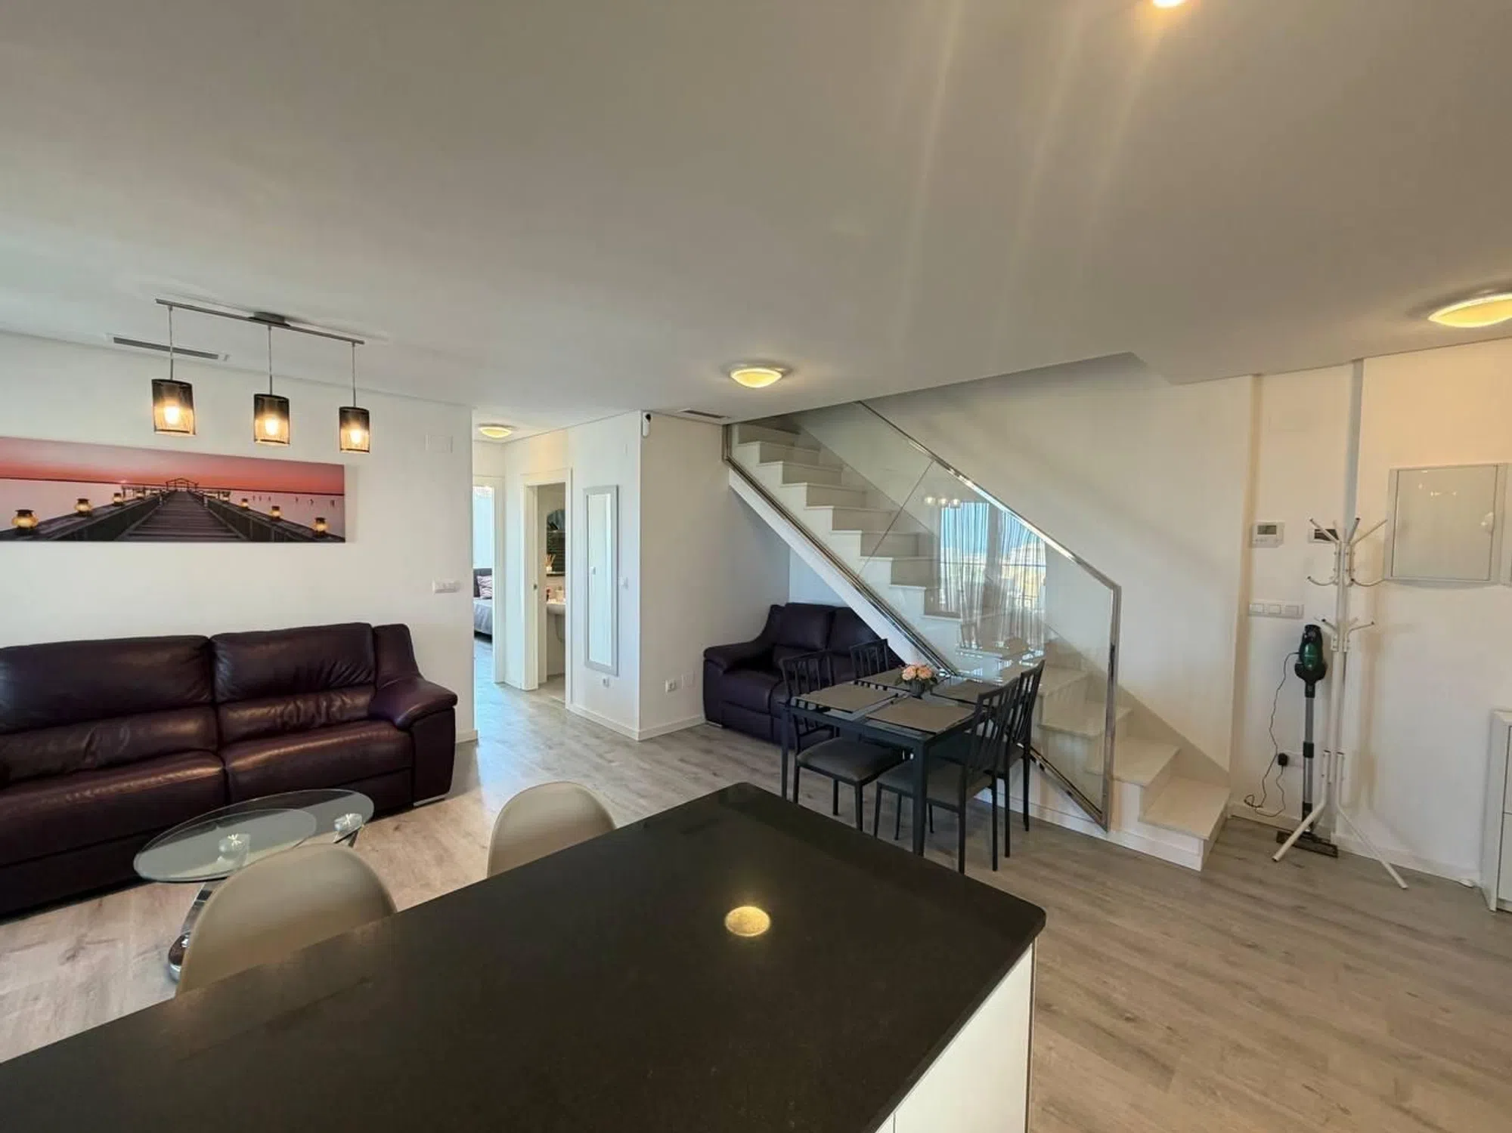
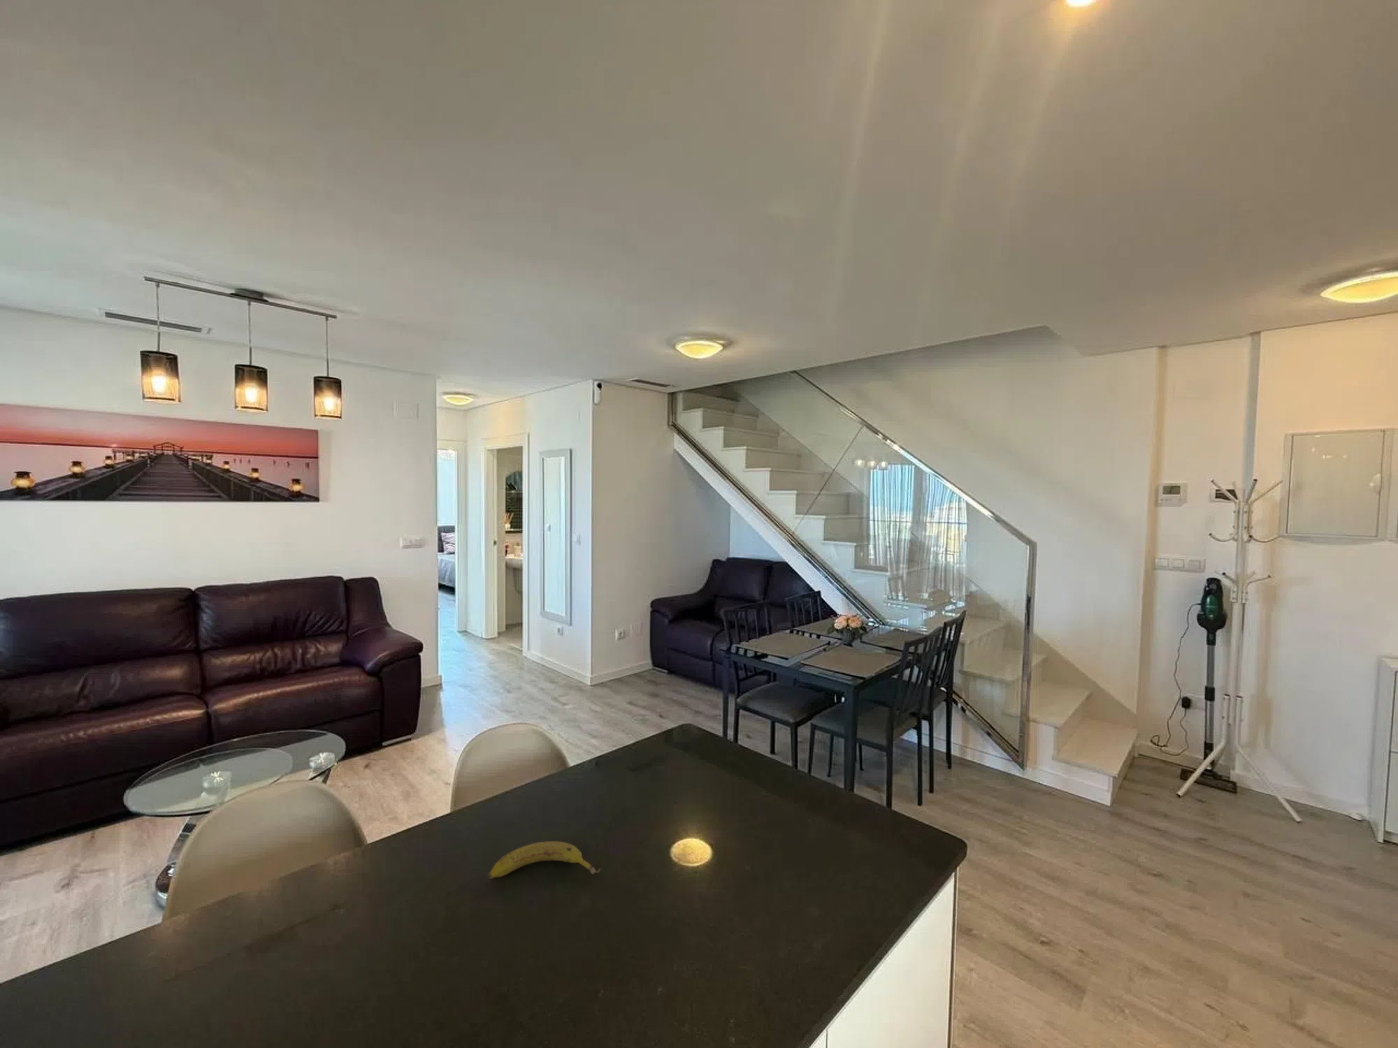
+ fruit (544, 860)
